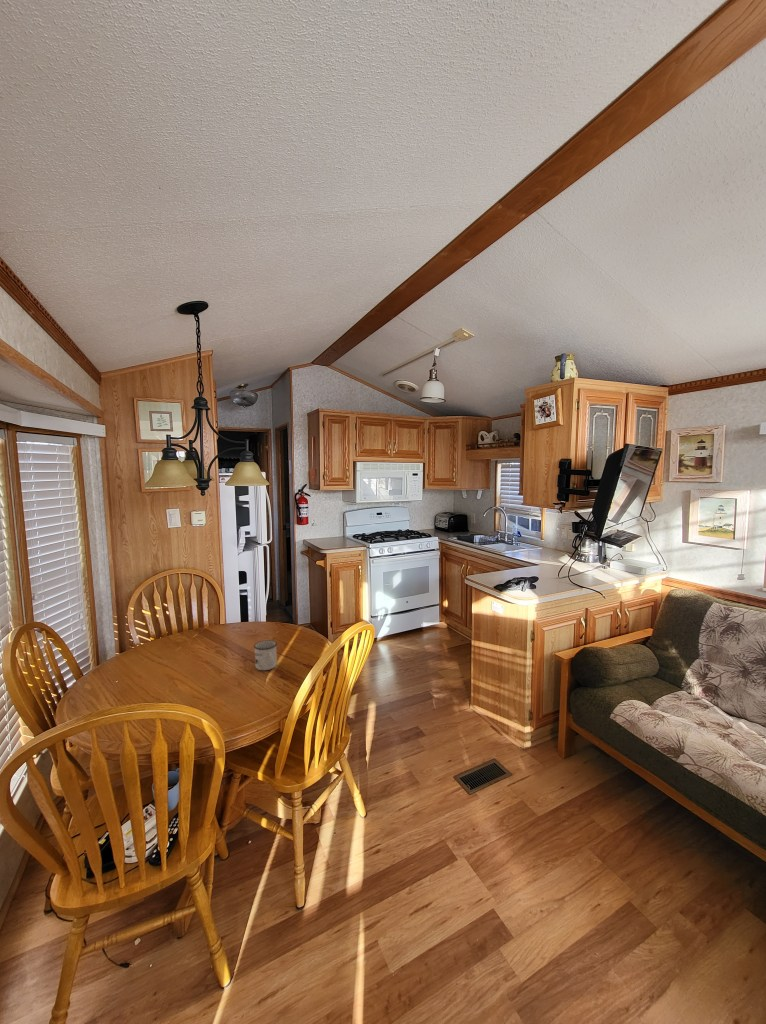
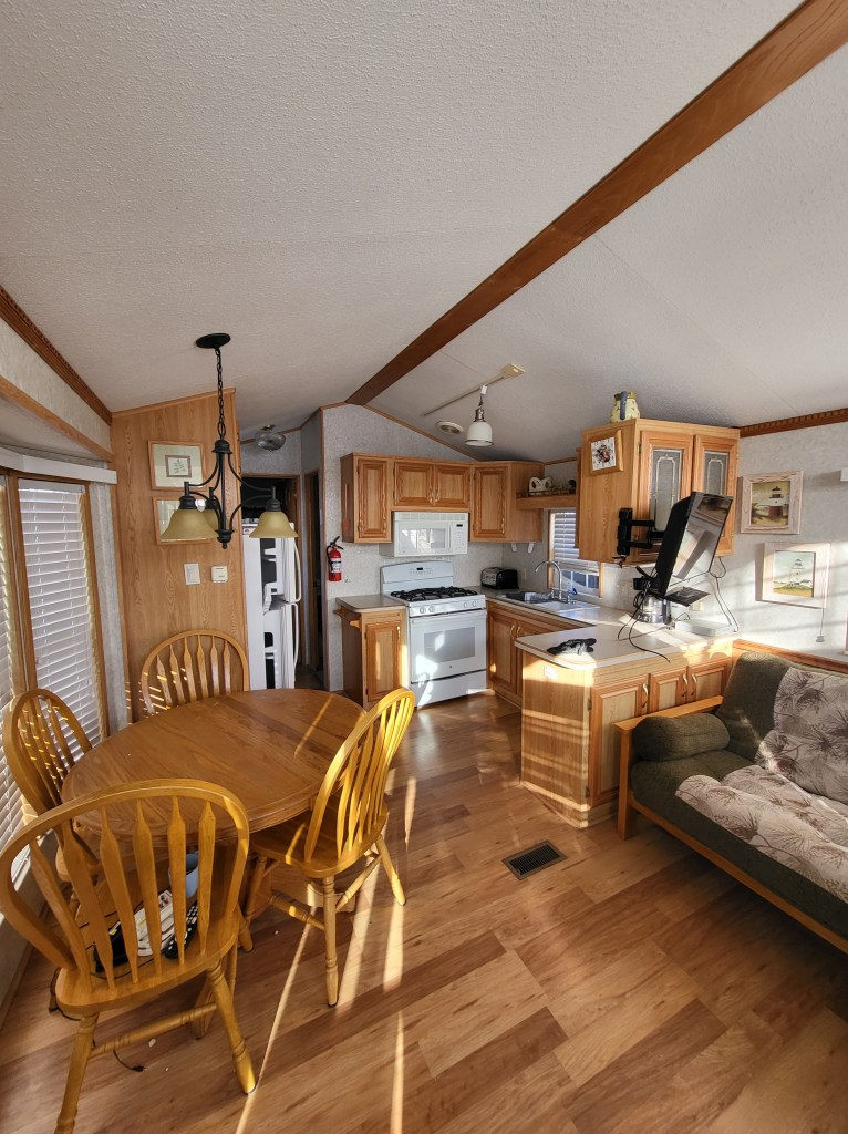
- mug (267, 656)
